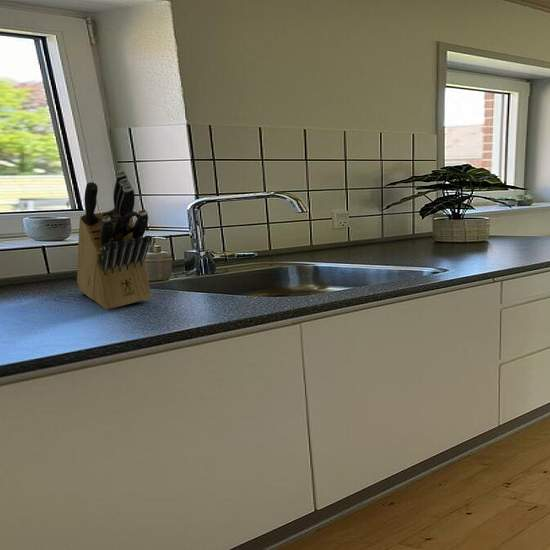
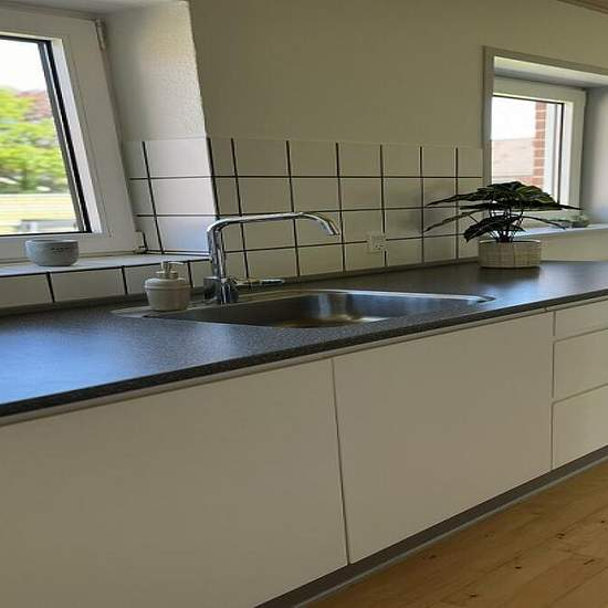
- knife block (107, 238)
